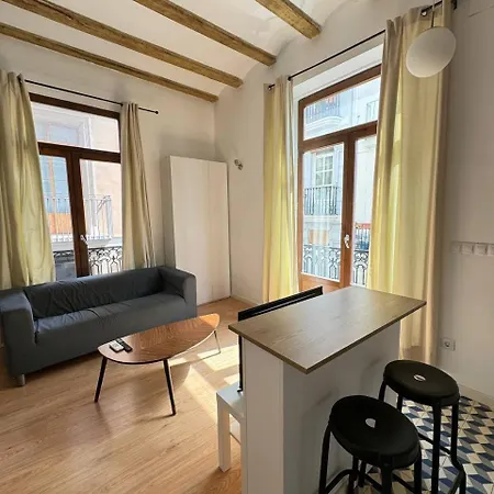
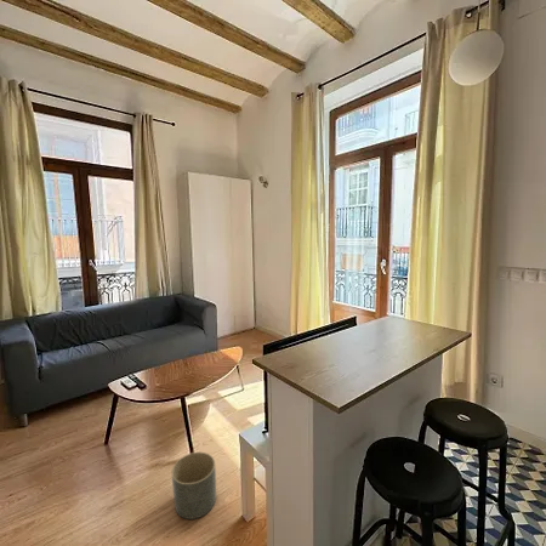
+ planter (194, 484)
